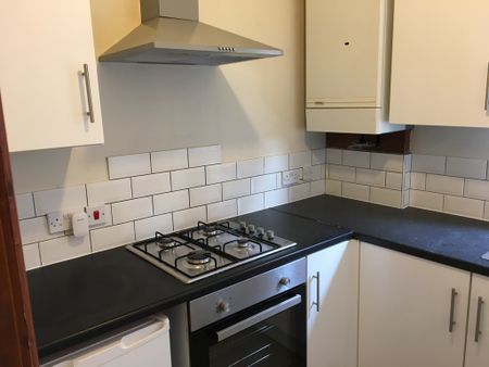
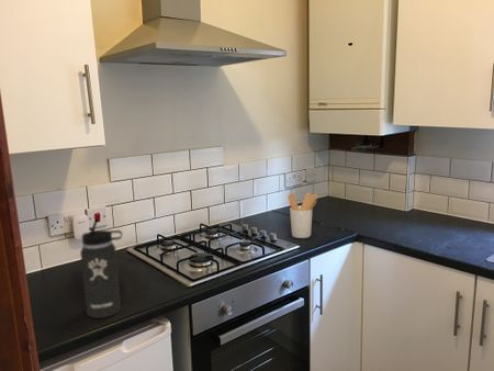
+ utensil holder (304, 214)
+ thermos bottle (103, 265)
